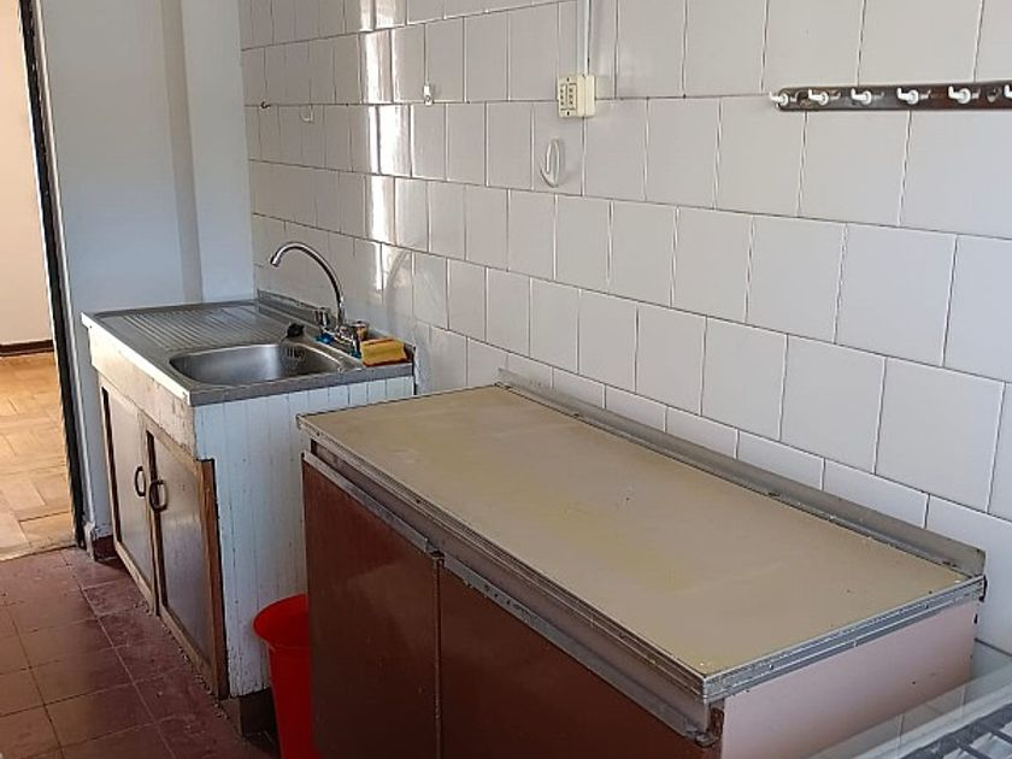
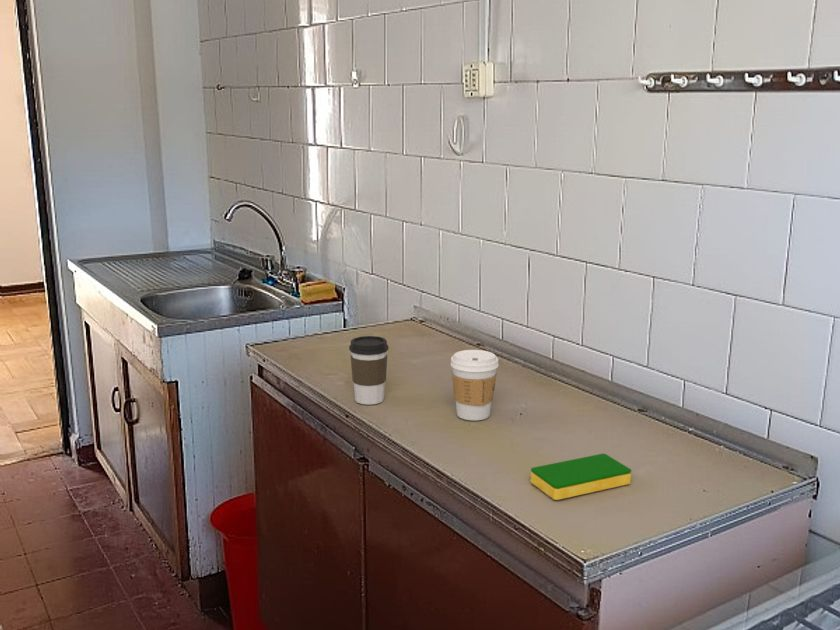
+ coffee cup (369, 370)
+ coffee cup (474, 384)
+ dish sponge (580, 475)
